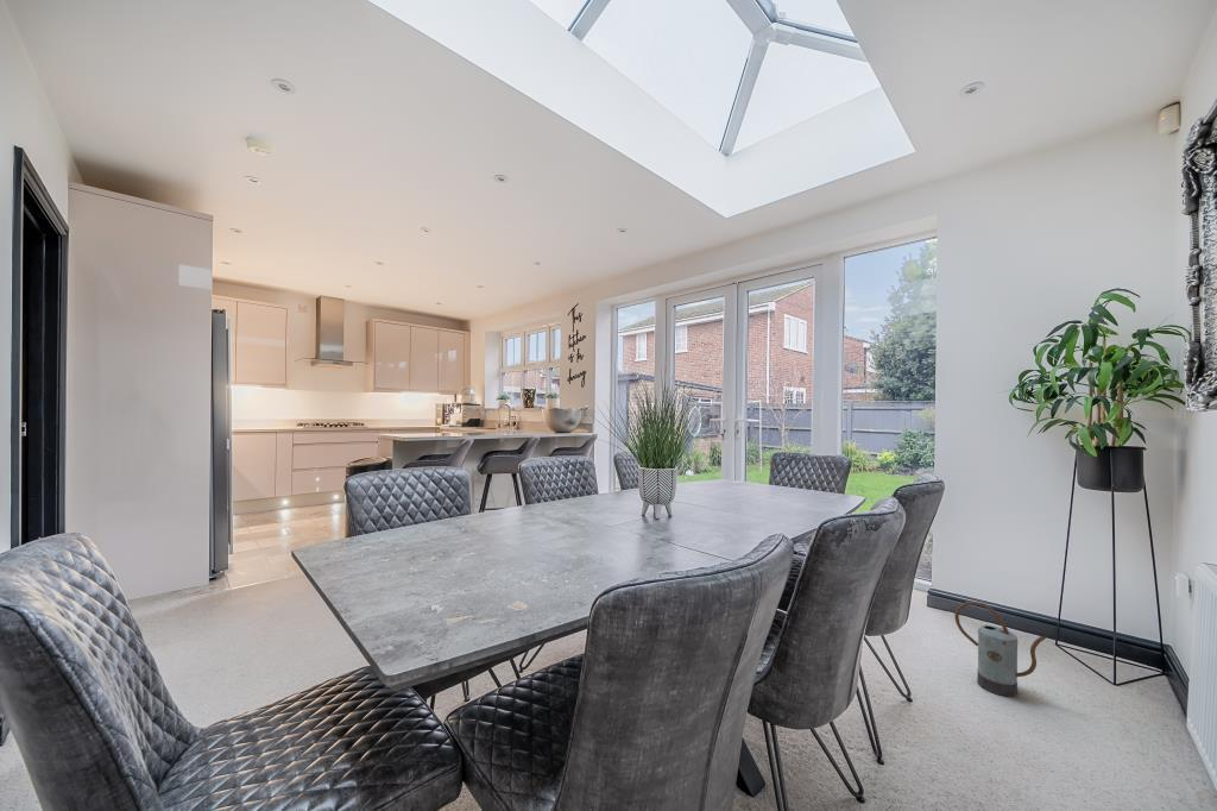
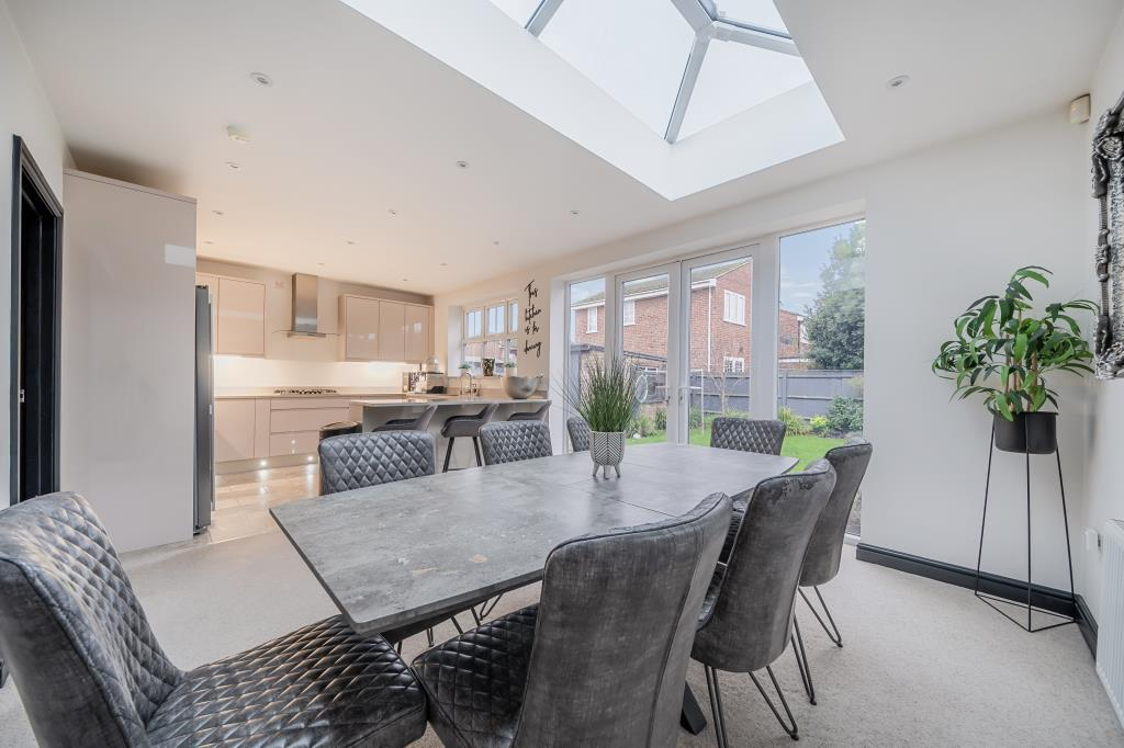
- watering can (997, 647)
